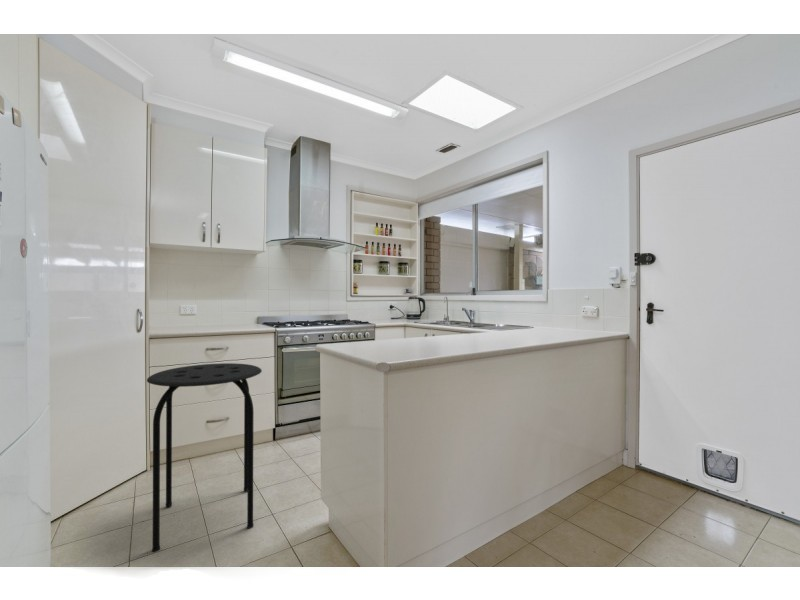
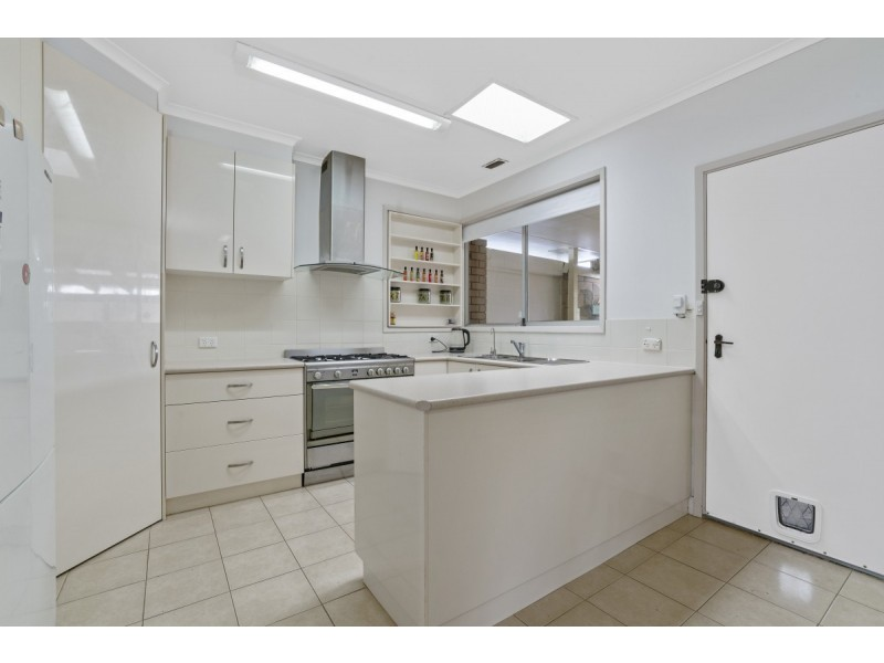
- stool (171, 443)
